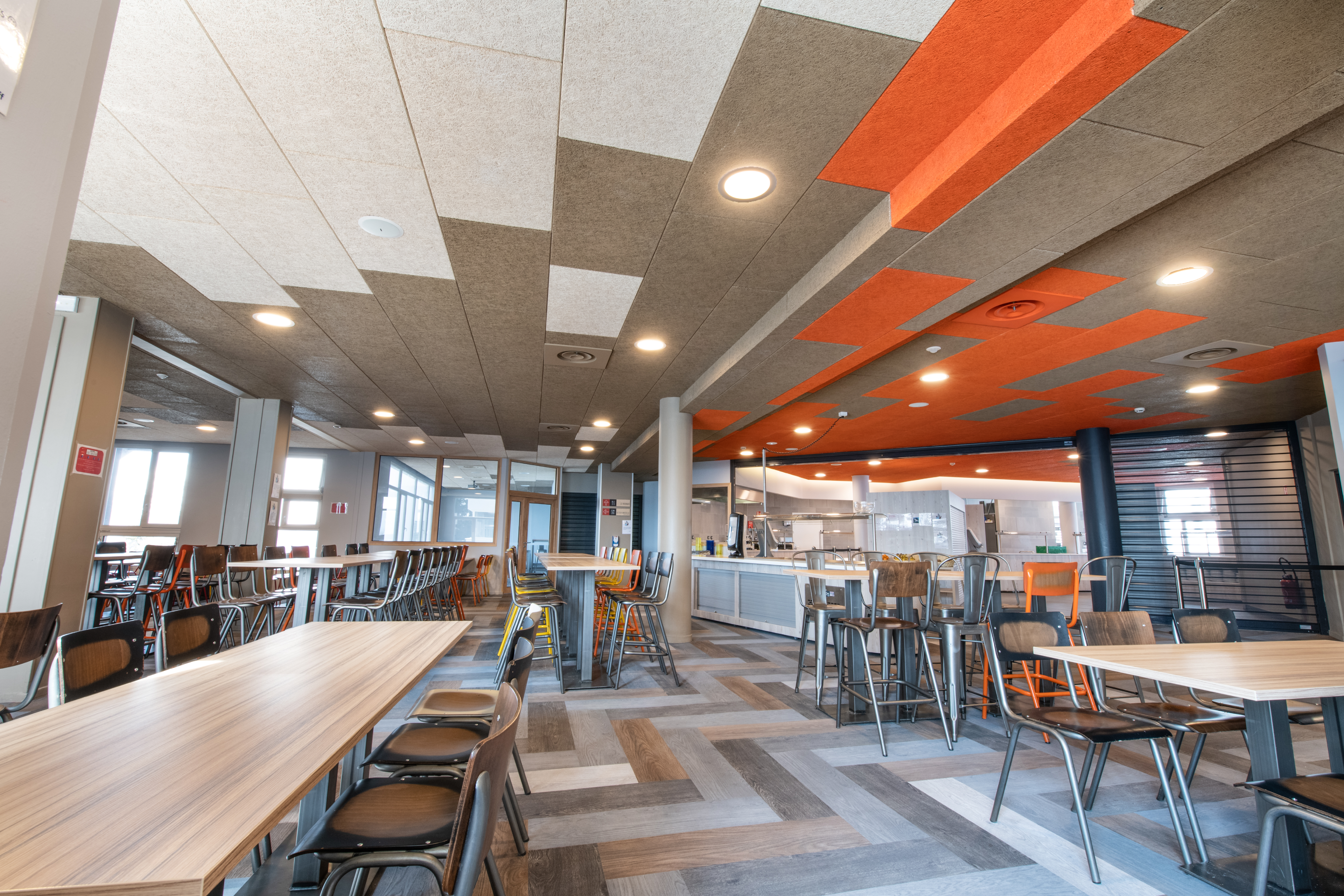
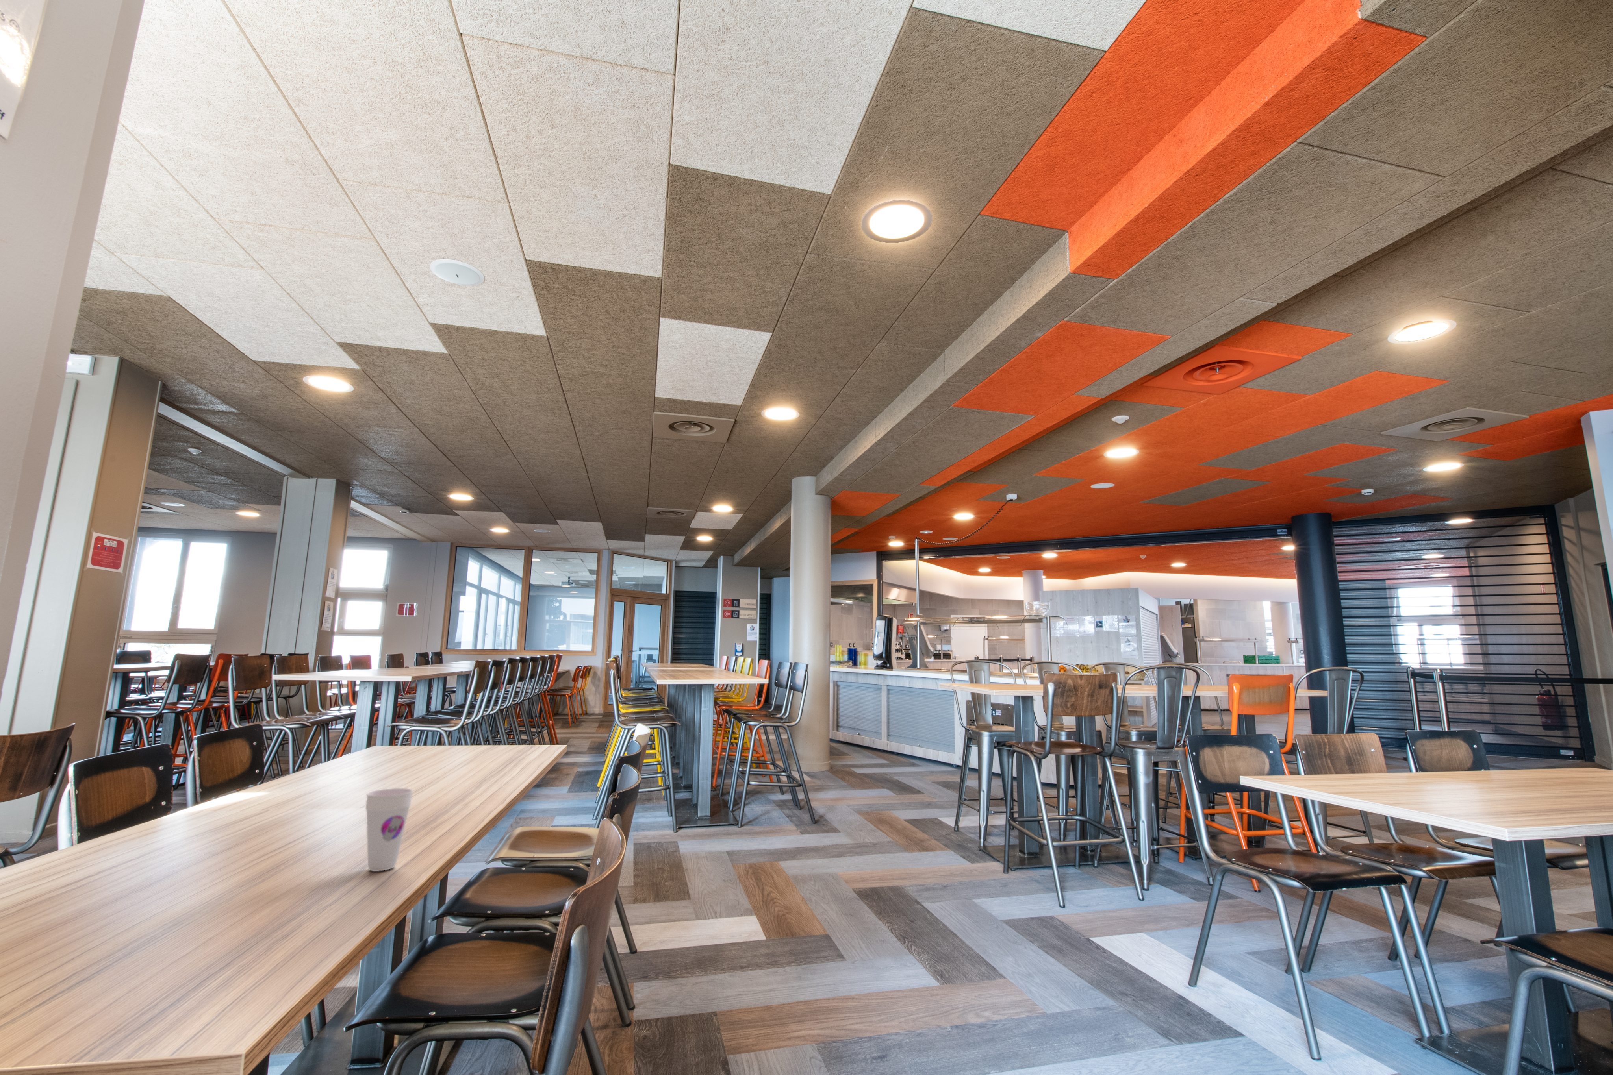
+ cup (386, 829)
